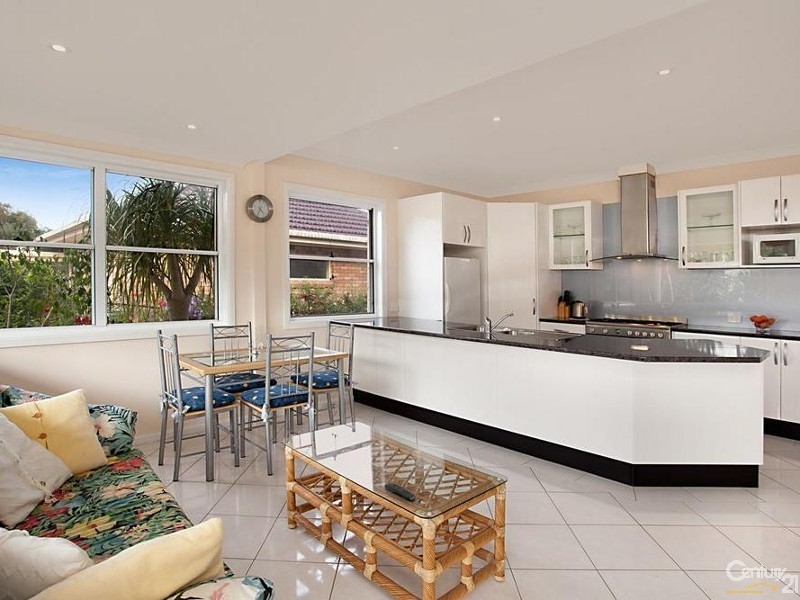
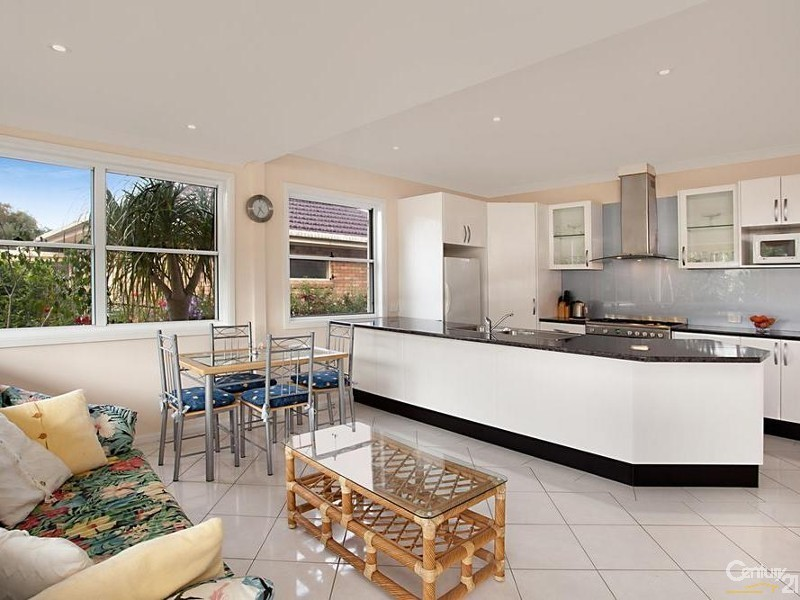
- remote control (400, 491)
